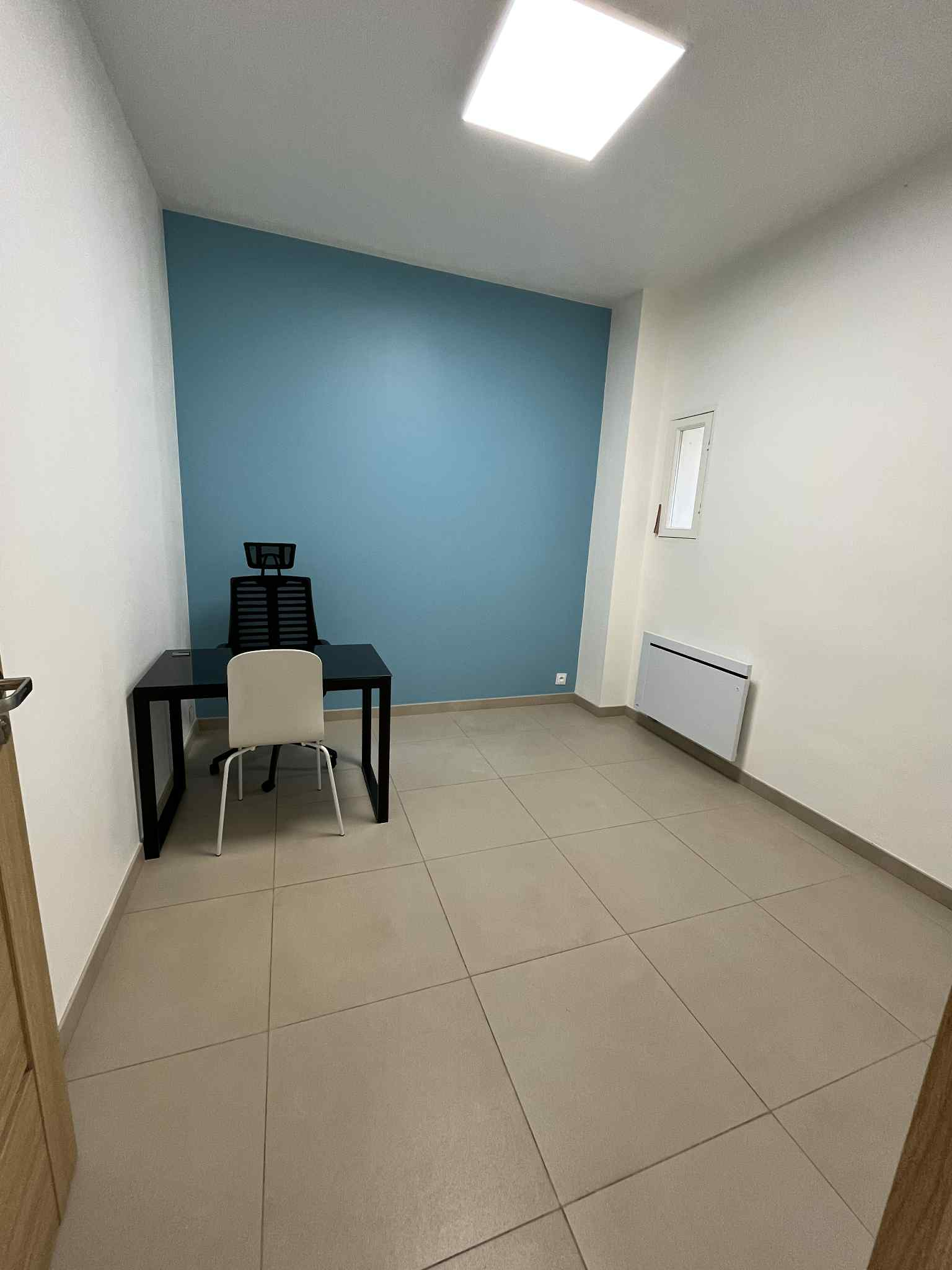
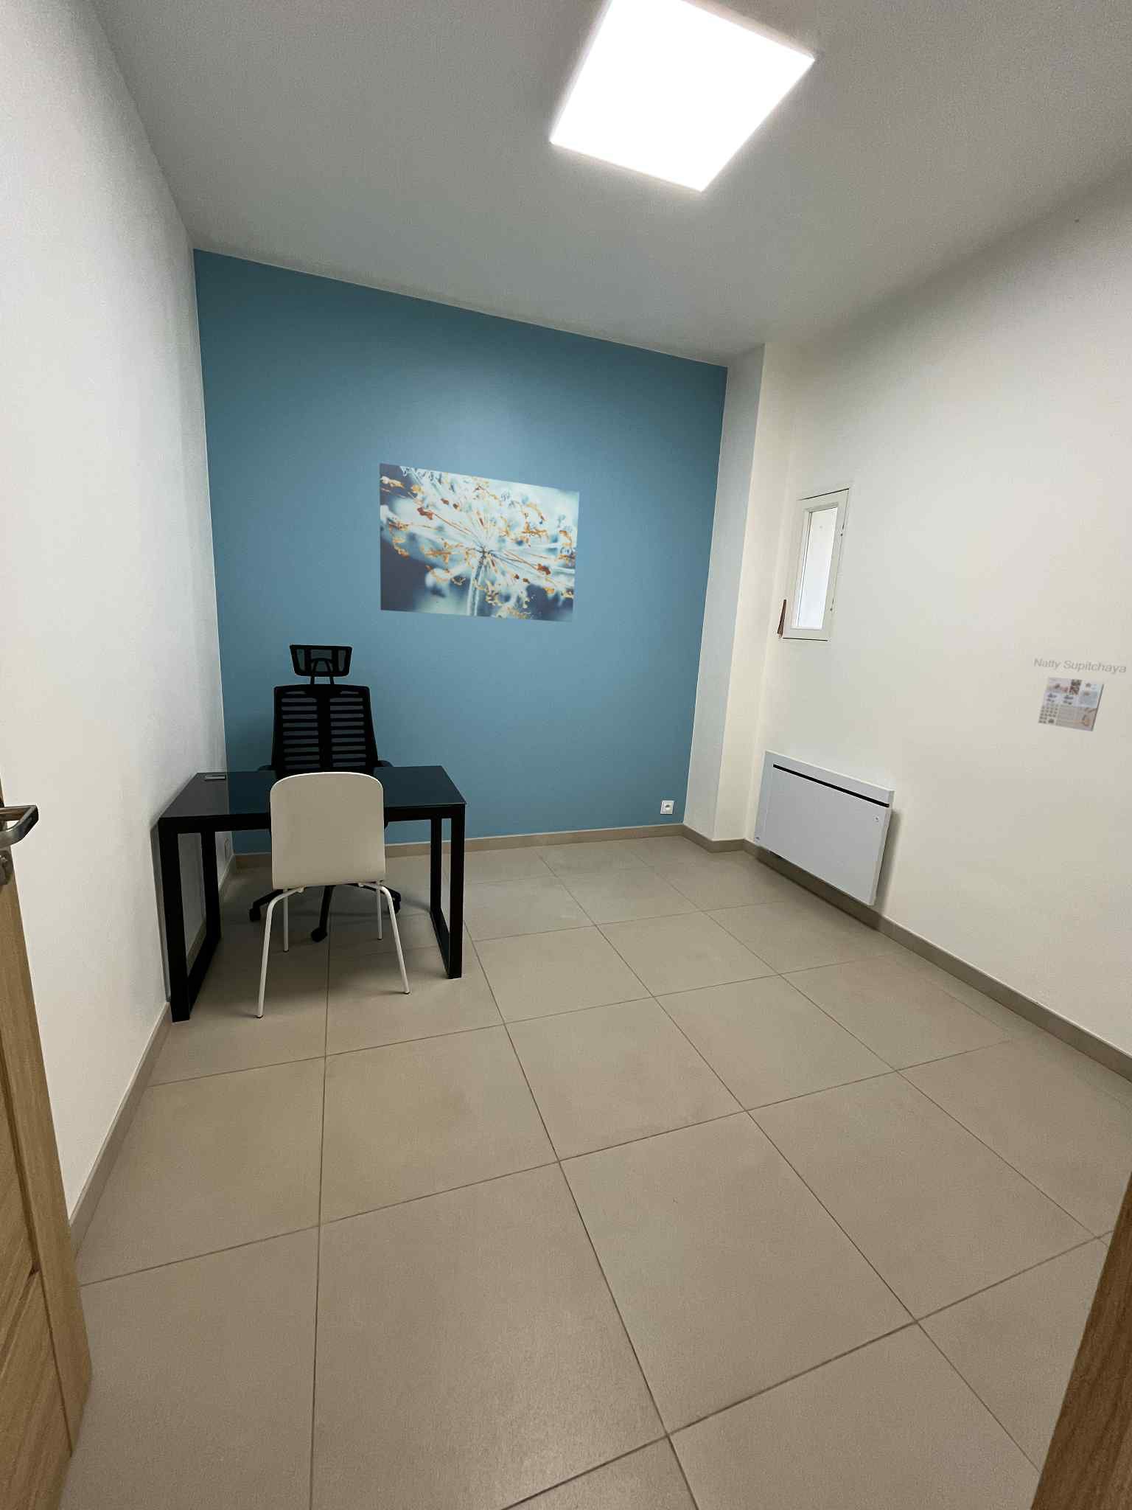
+ wall art (483, 548)
+ calendar (1070, 694)
